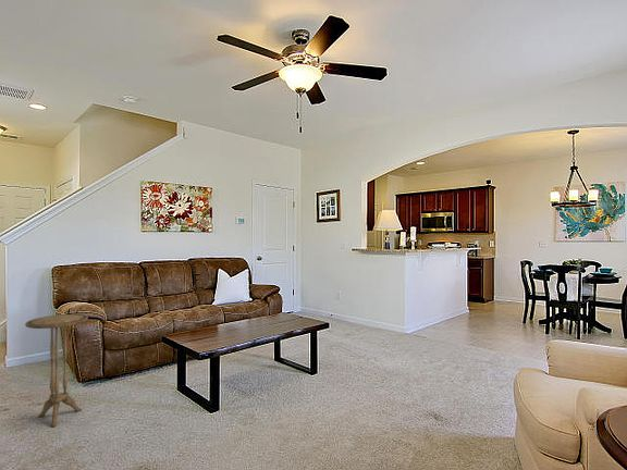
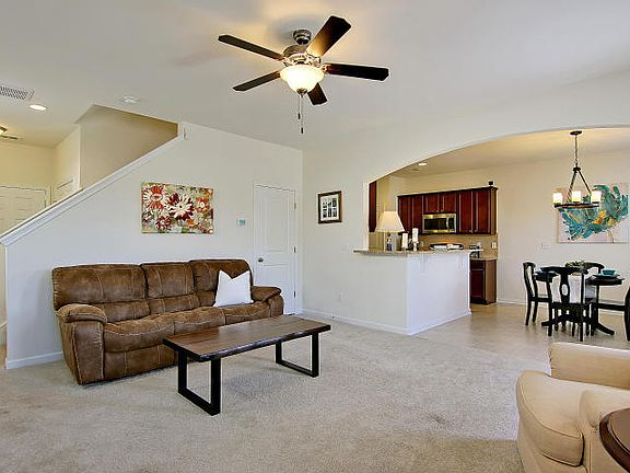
- side table (57, 368)
